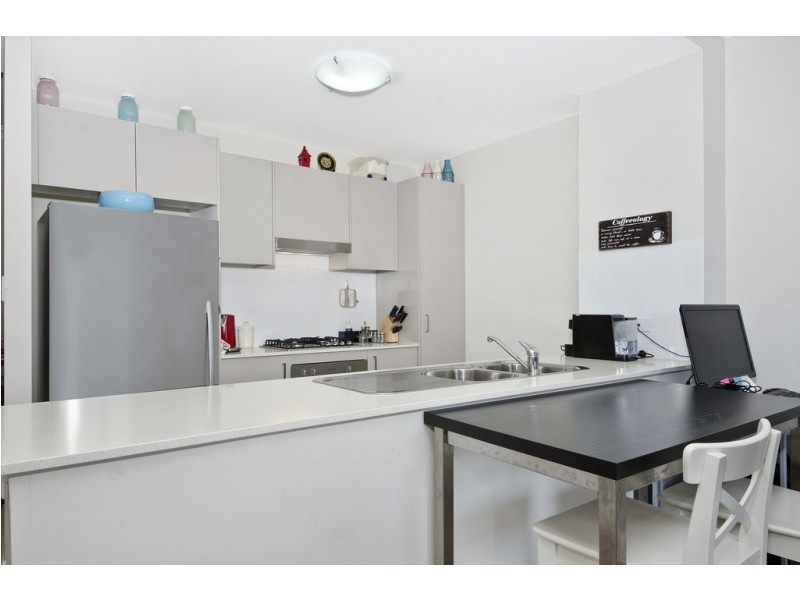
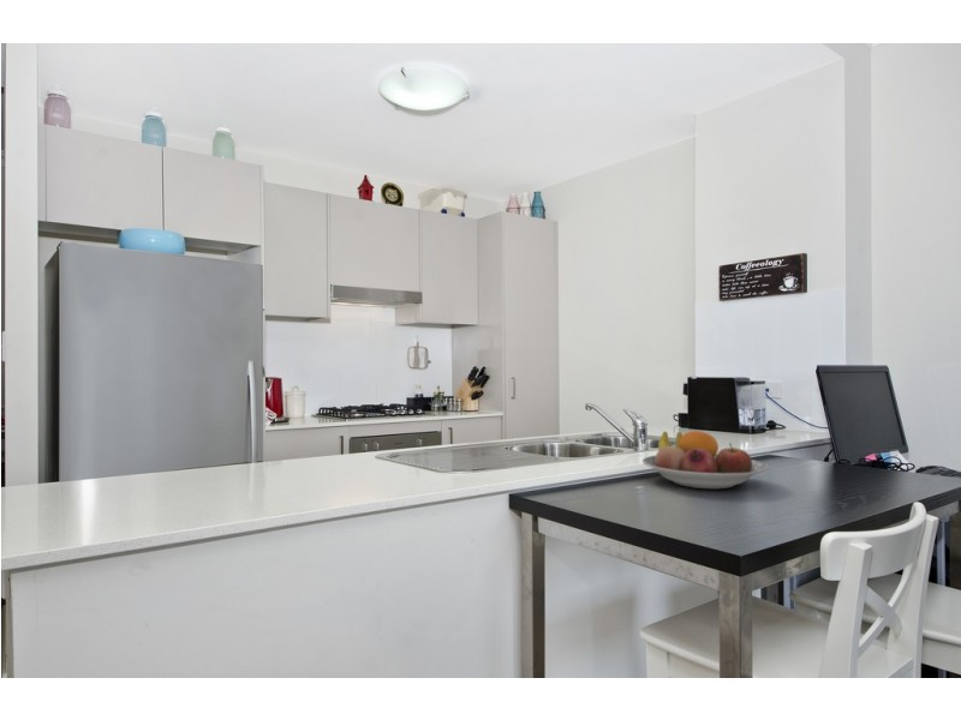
+ fruit bowl (703, 457)
